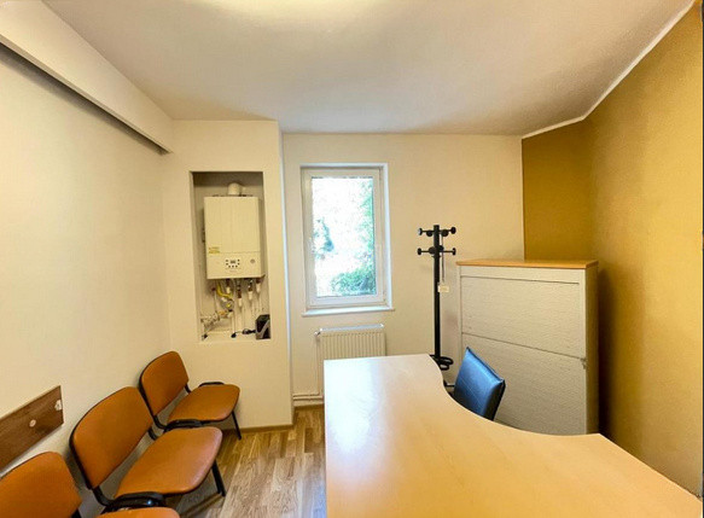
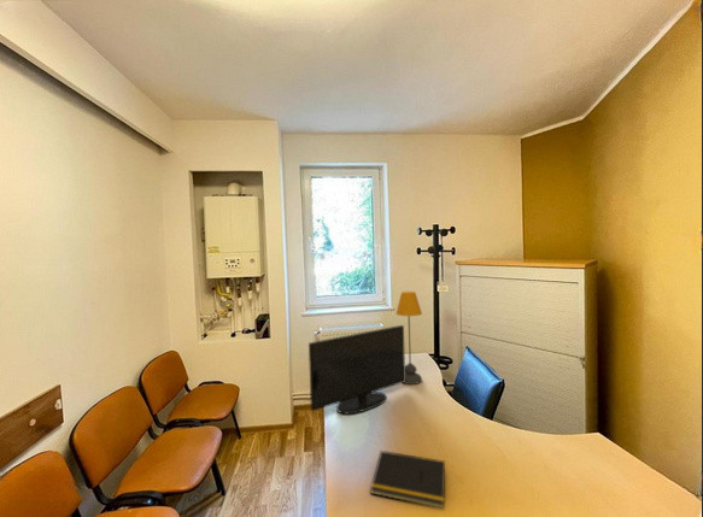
+ notepad (409, 476)
+ table lamp (409, 335)
+ monitor (361, 369)
